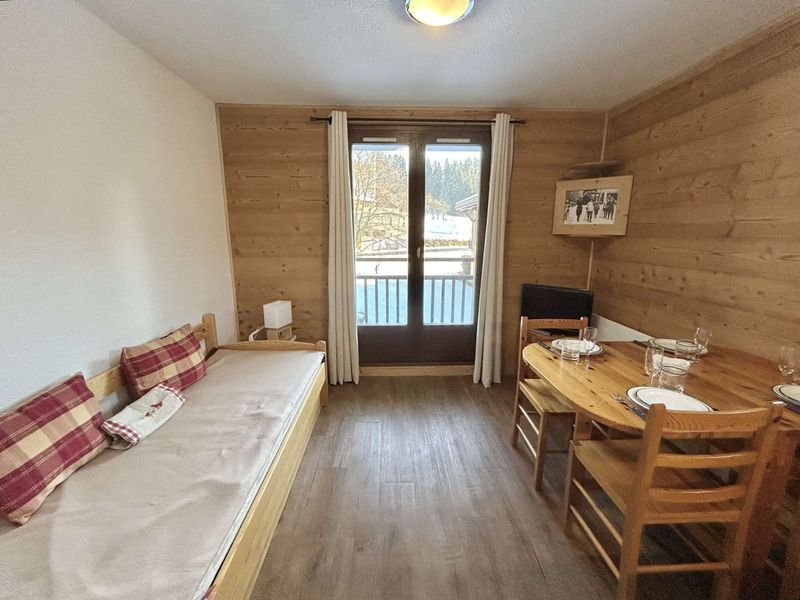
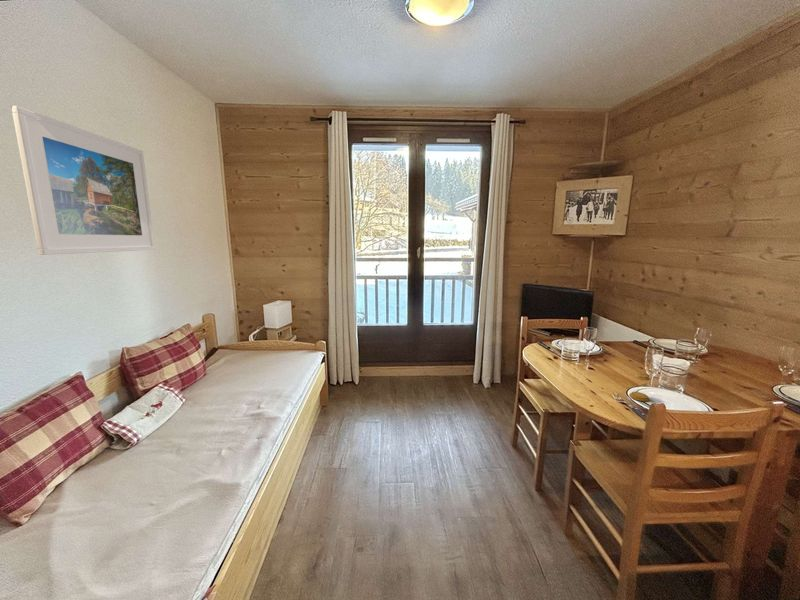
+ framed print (99, 194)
+ salt shaker (639, 392)
